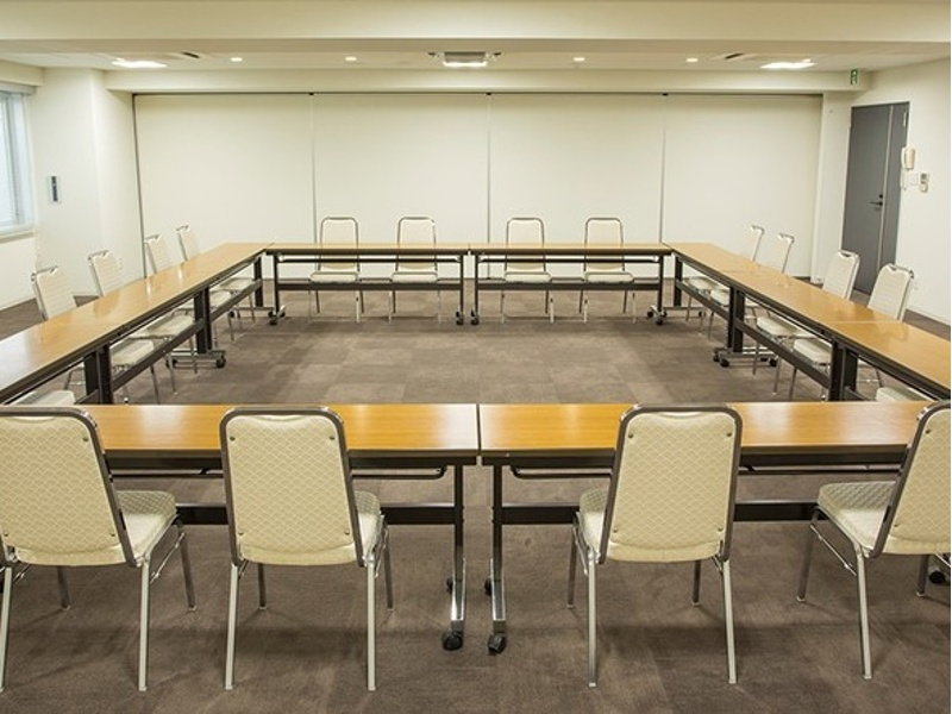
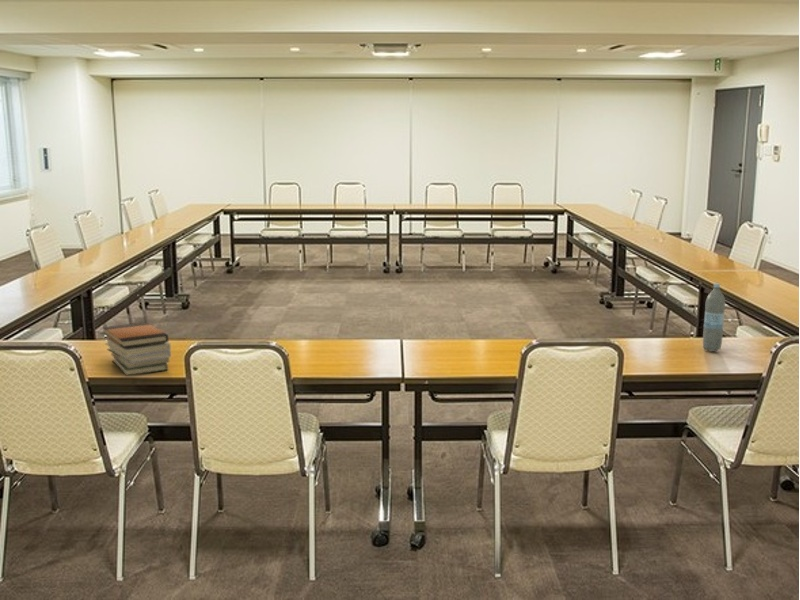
+ water bottle (714, 317)
+ book stack (137, 348)
